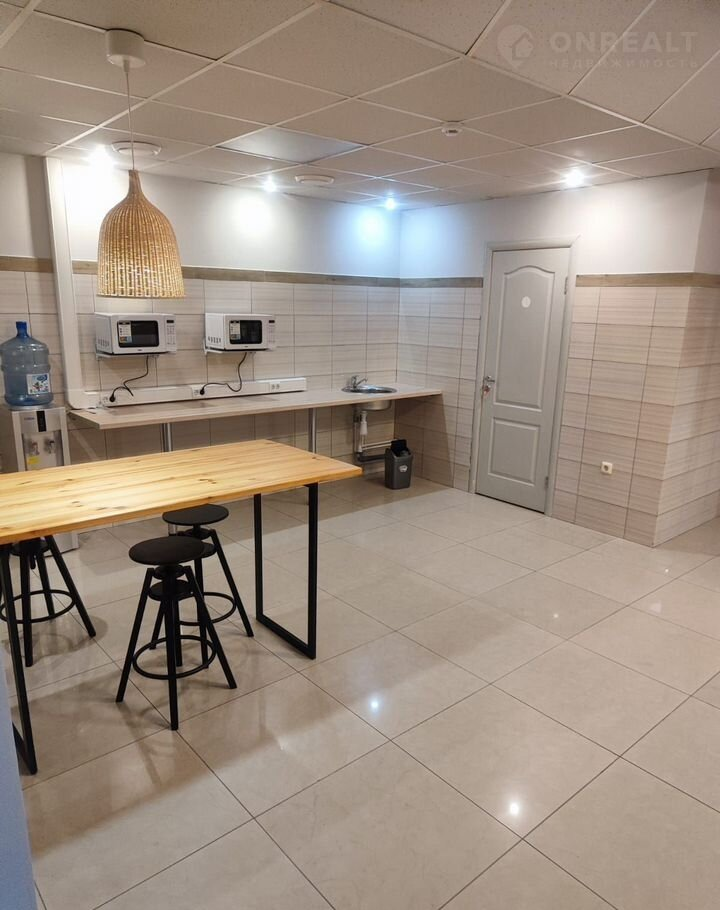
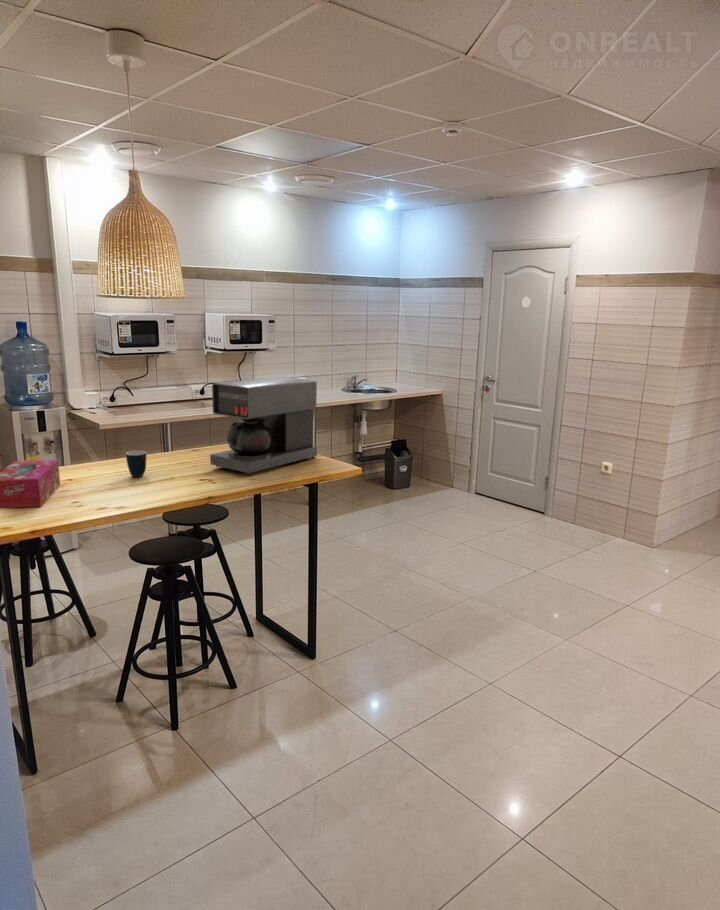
+ mug (138, 464)
+ coffee maker (266, 422)
+ tissue box (27, 482)
